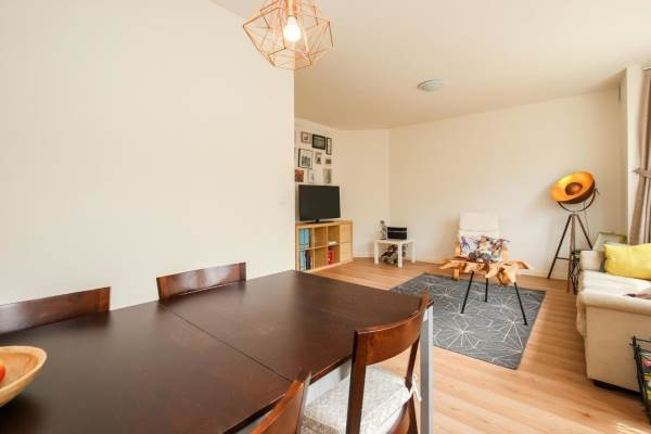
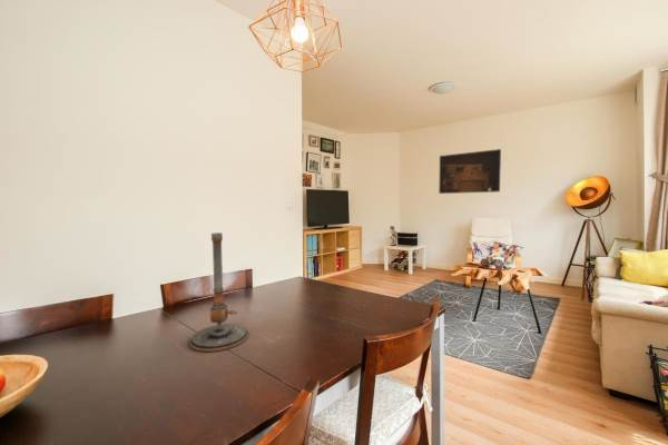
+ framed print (468, 172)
+ candlestick (218, 286)
